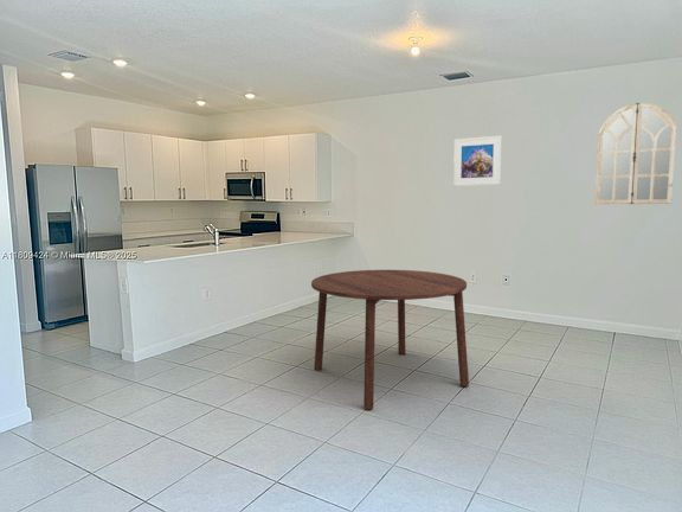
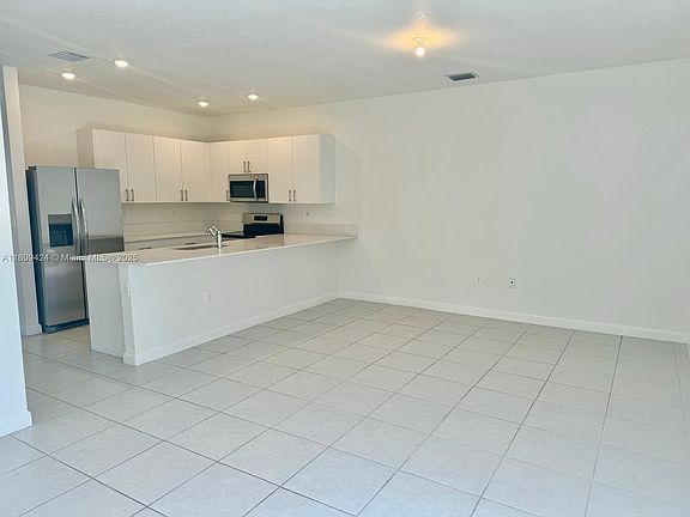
- dining table (398, 329)
- home mirror (635, 153)
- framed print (476, 161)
